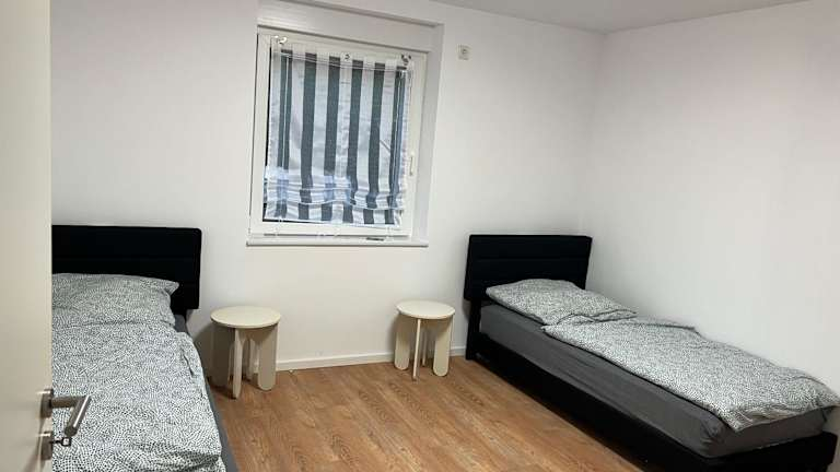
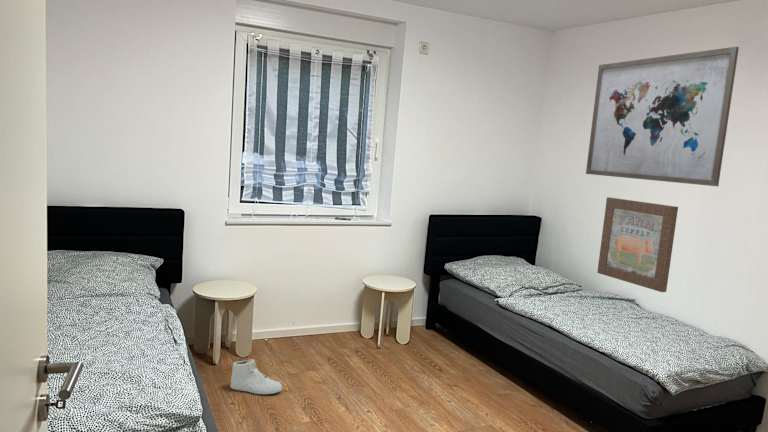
+ wall art (634, 242)
+ wall art (652, 118)
+ sneaker (256, 375)
